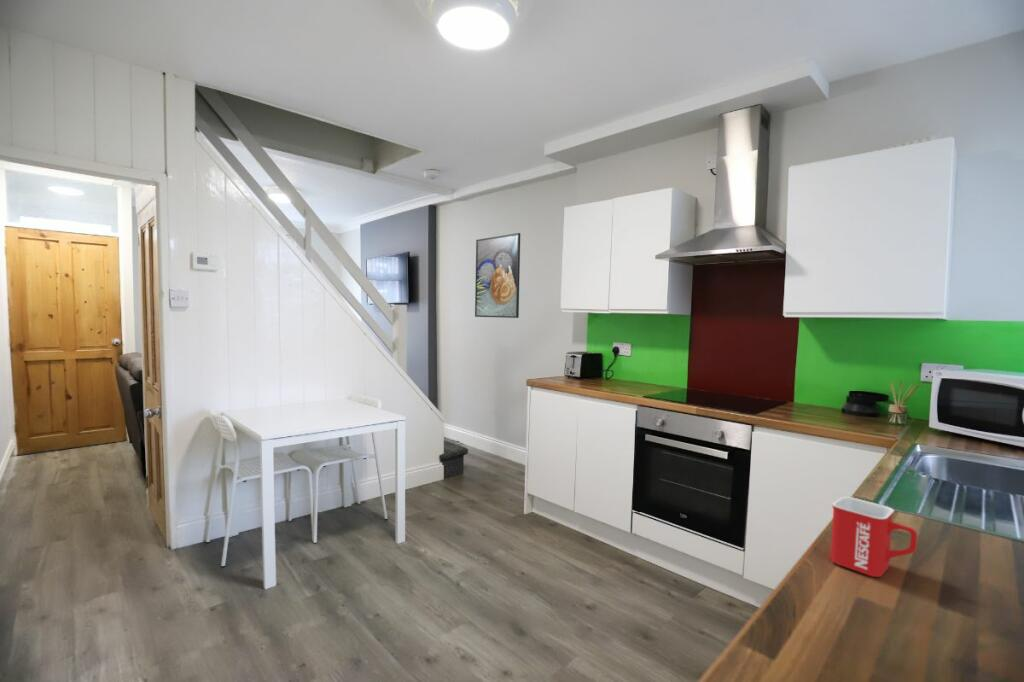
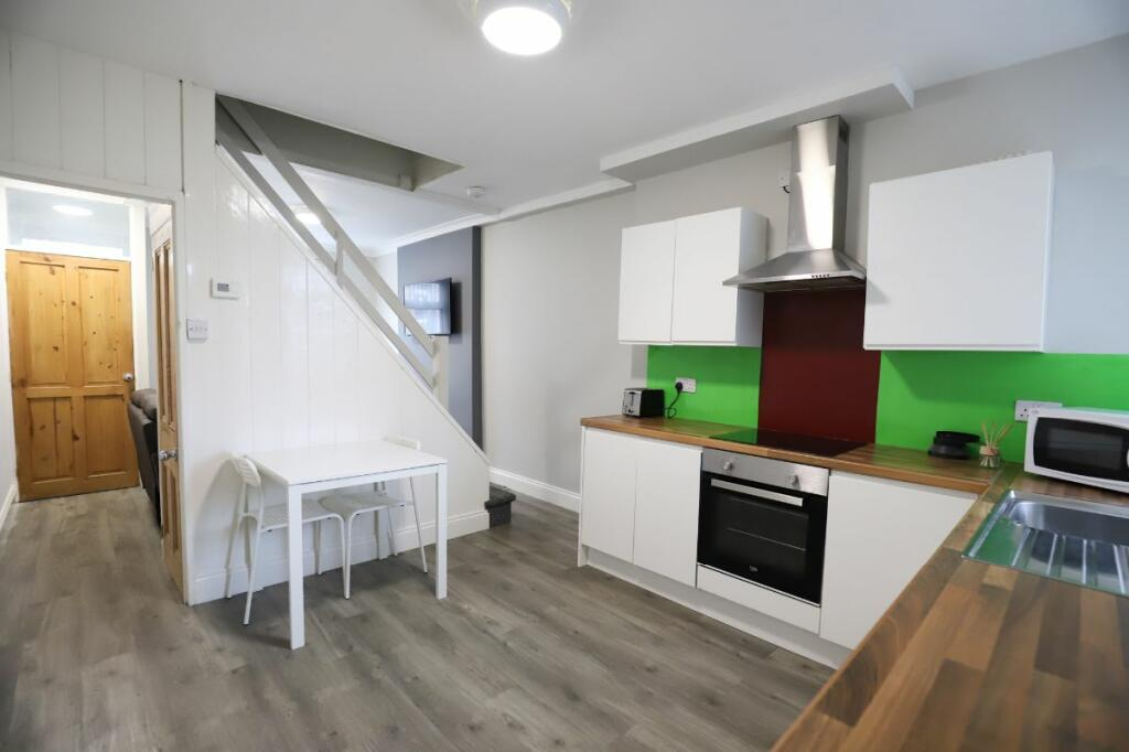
- mug (873, 539)
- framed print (496, 277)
